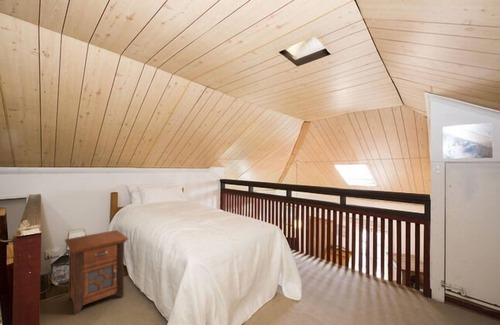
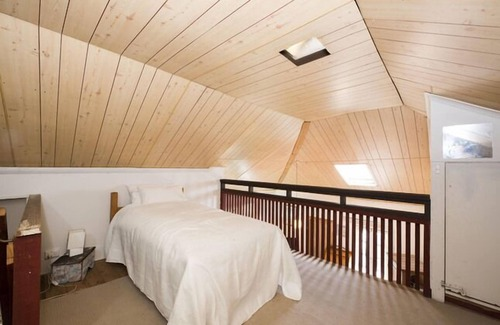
- nightstand (96, 268)
